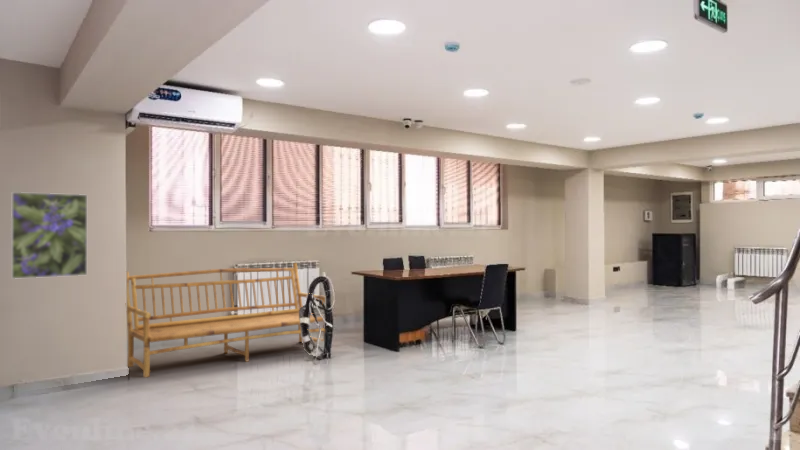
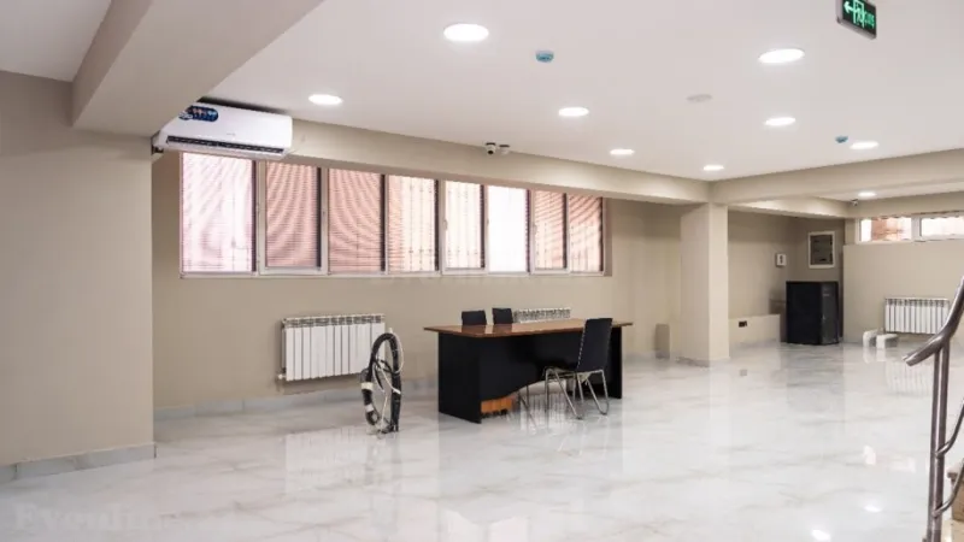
- wooden bench (232, 310)
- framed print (50, 235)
